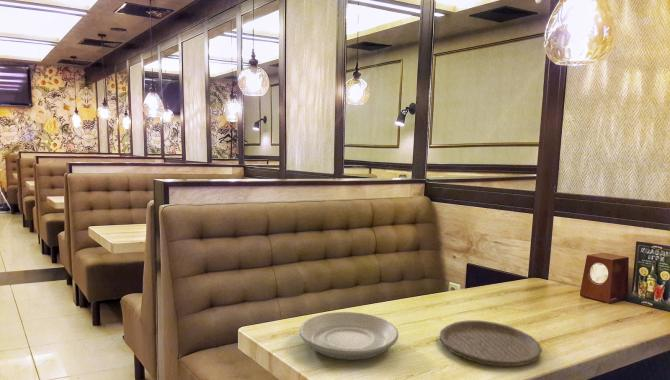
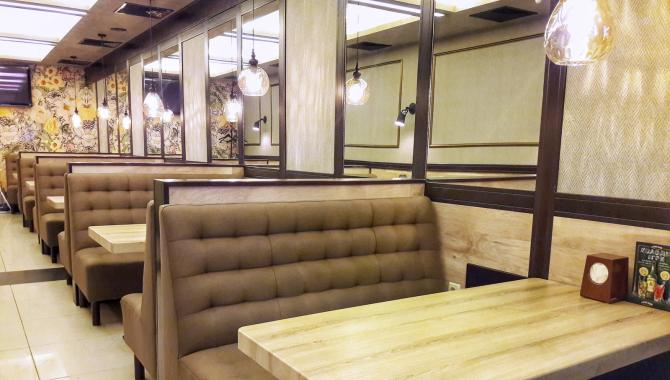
- plate (488, 342)
- plate (348, 337)
